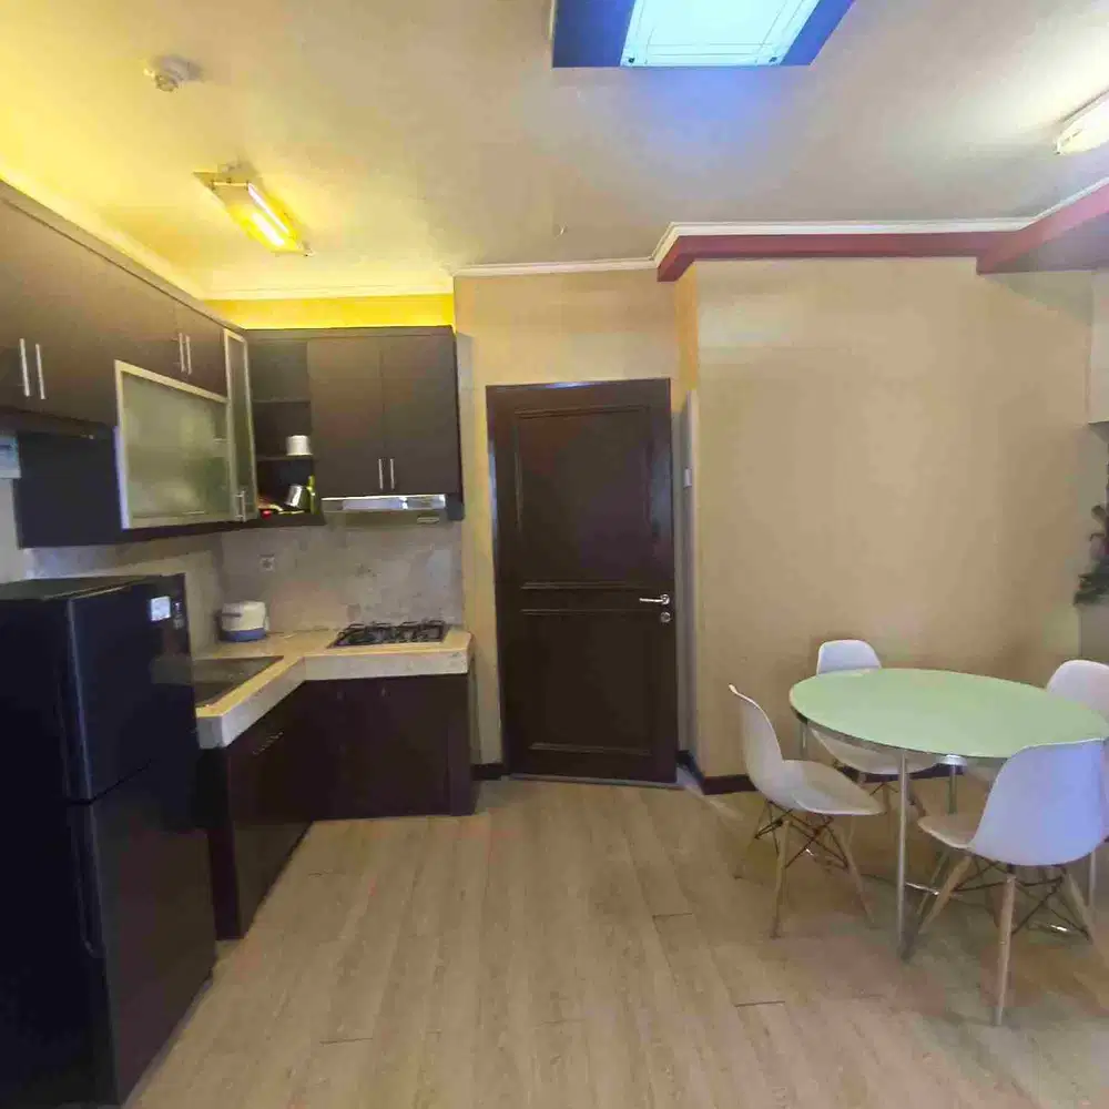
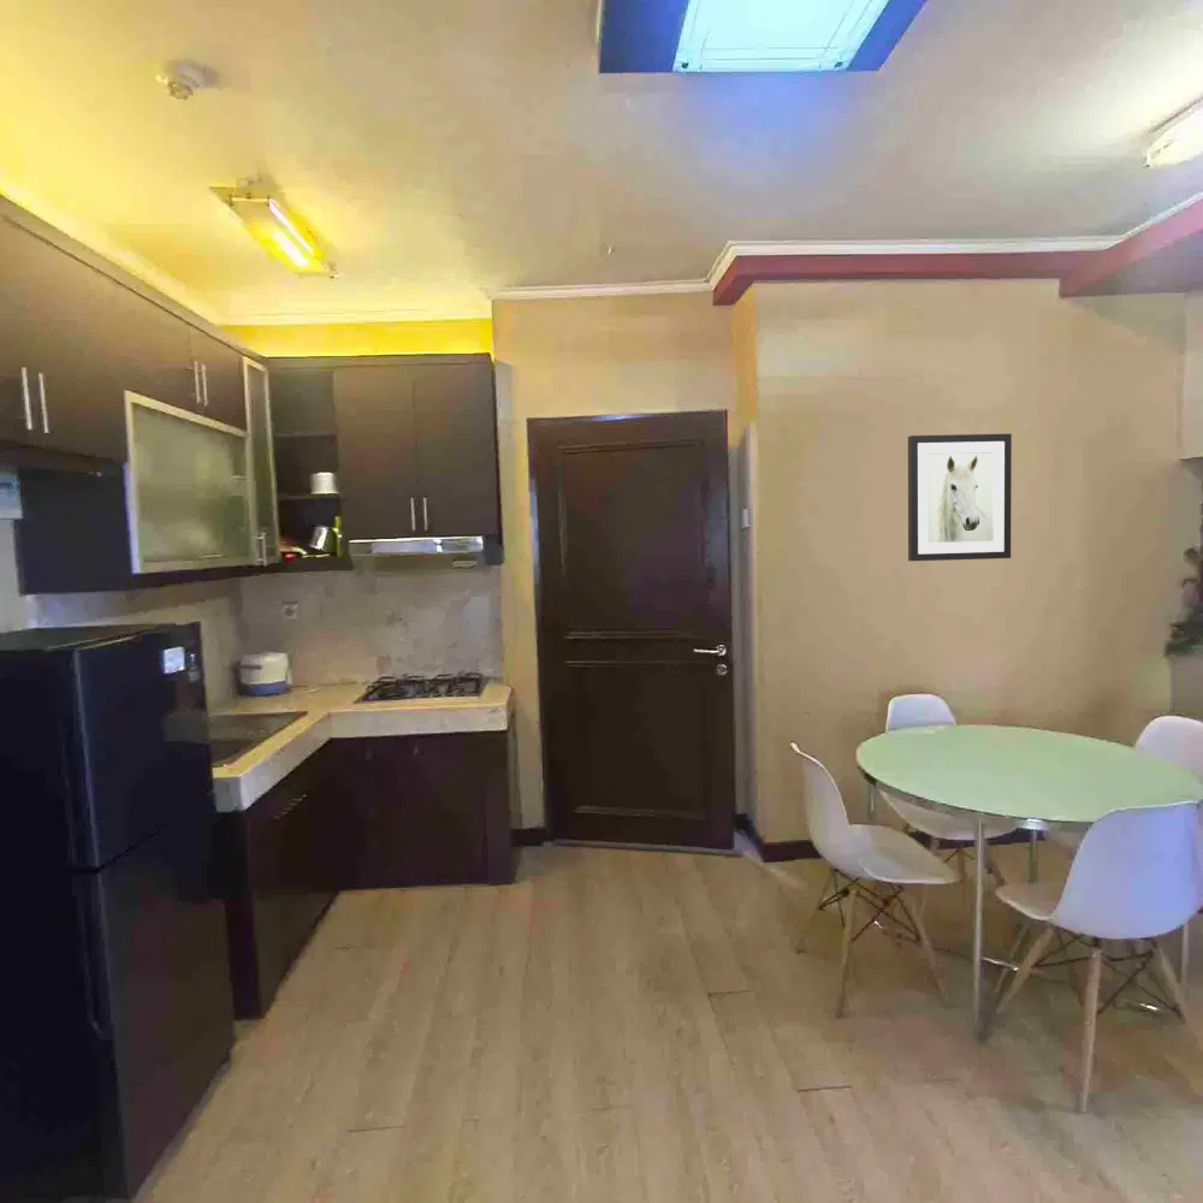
+ wall art (959, 497)
